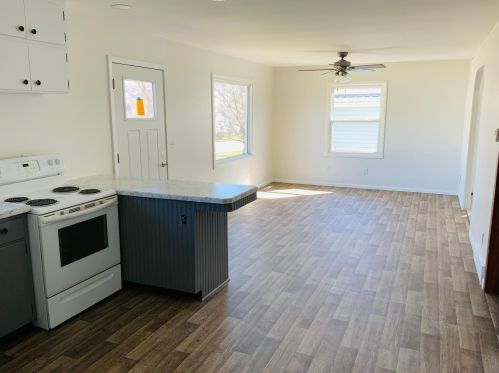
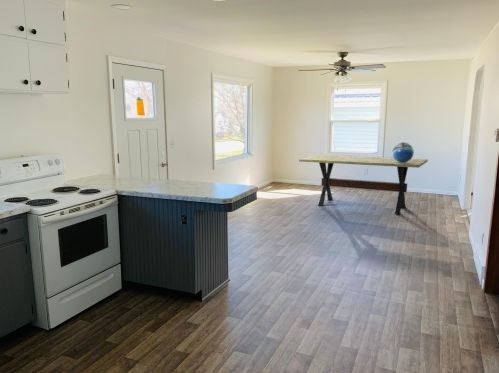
+ decorative globe (402, 152)
+ dining table (362, 183)
